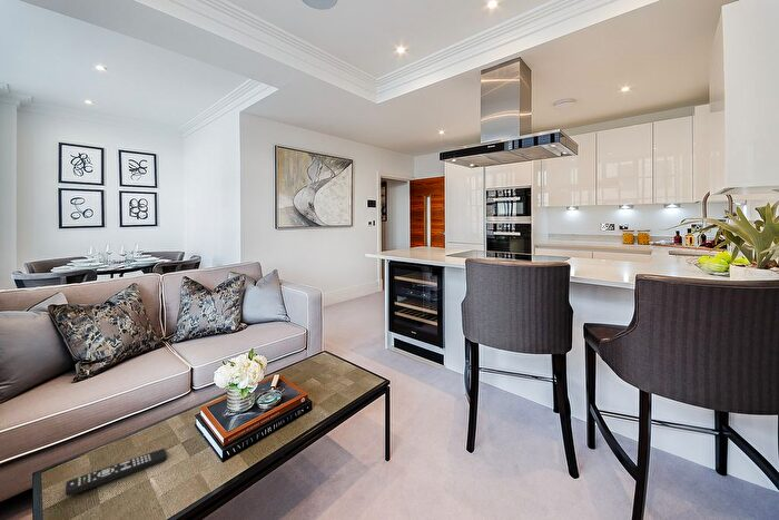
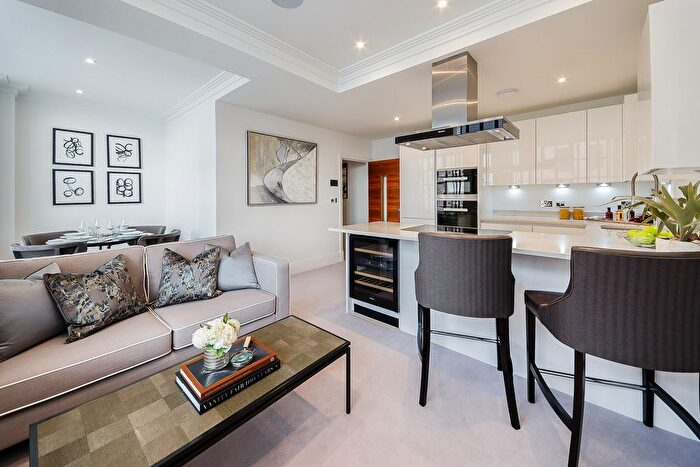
- remote control (119, 470)
